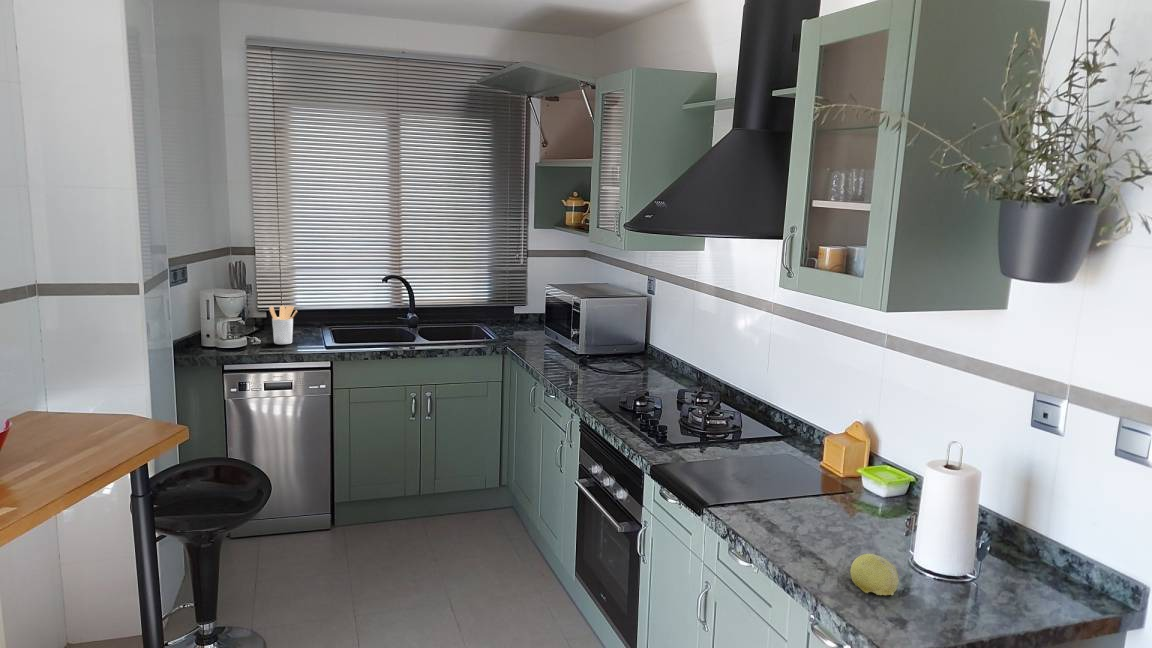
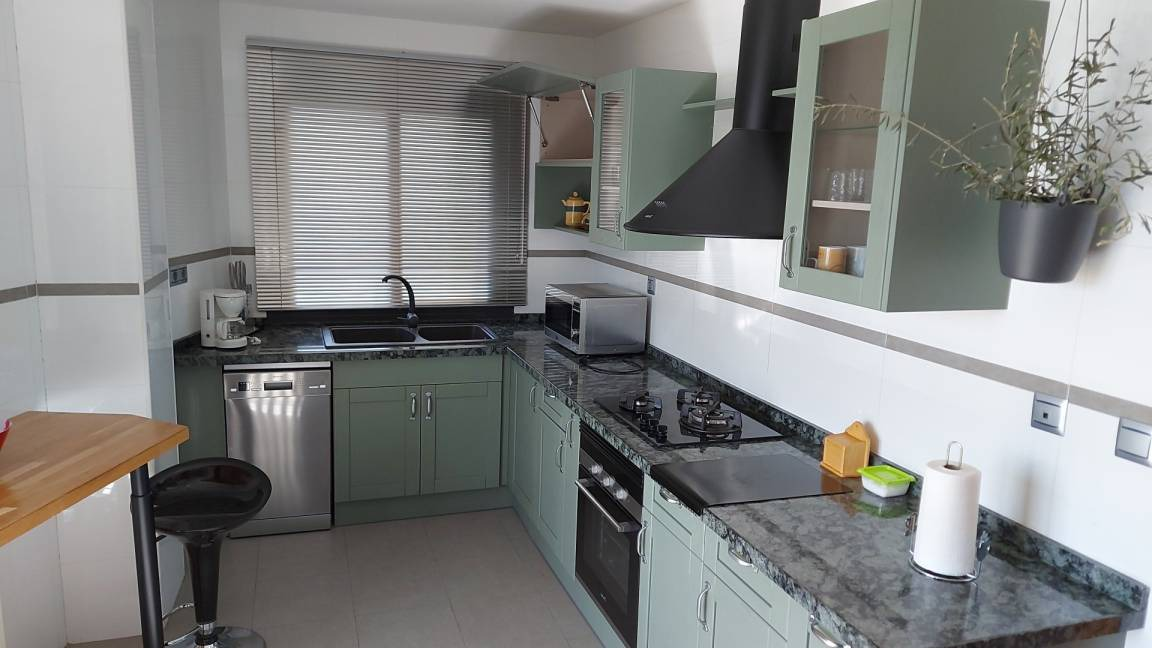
- utensil holder (284, 323)
- fruit (875, 571)
